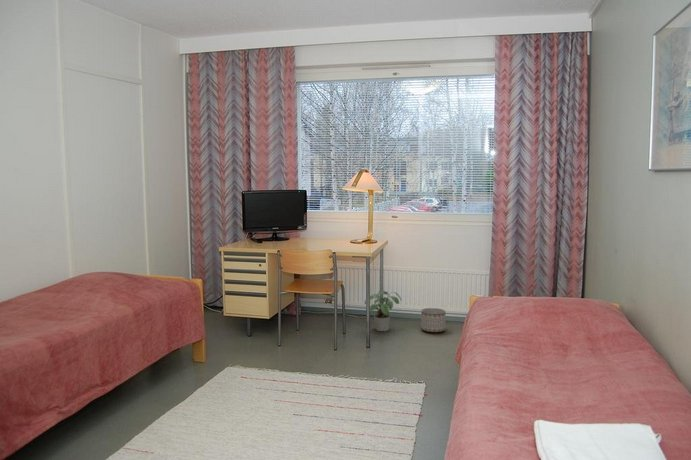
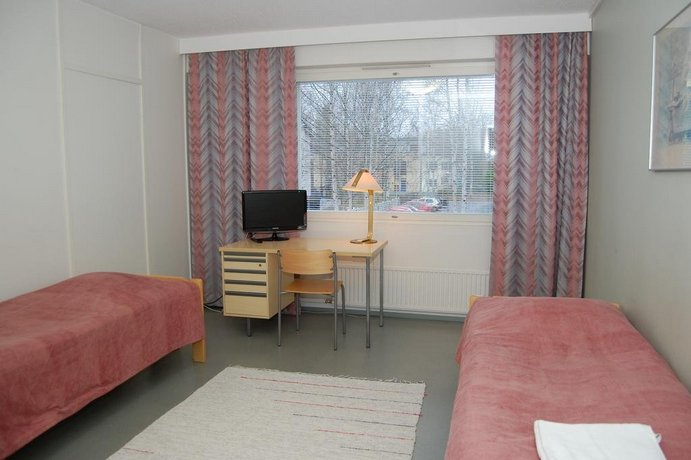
- potted plant (381, 311)
- planter (433, 320)
